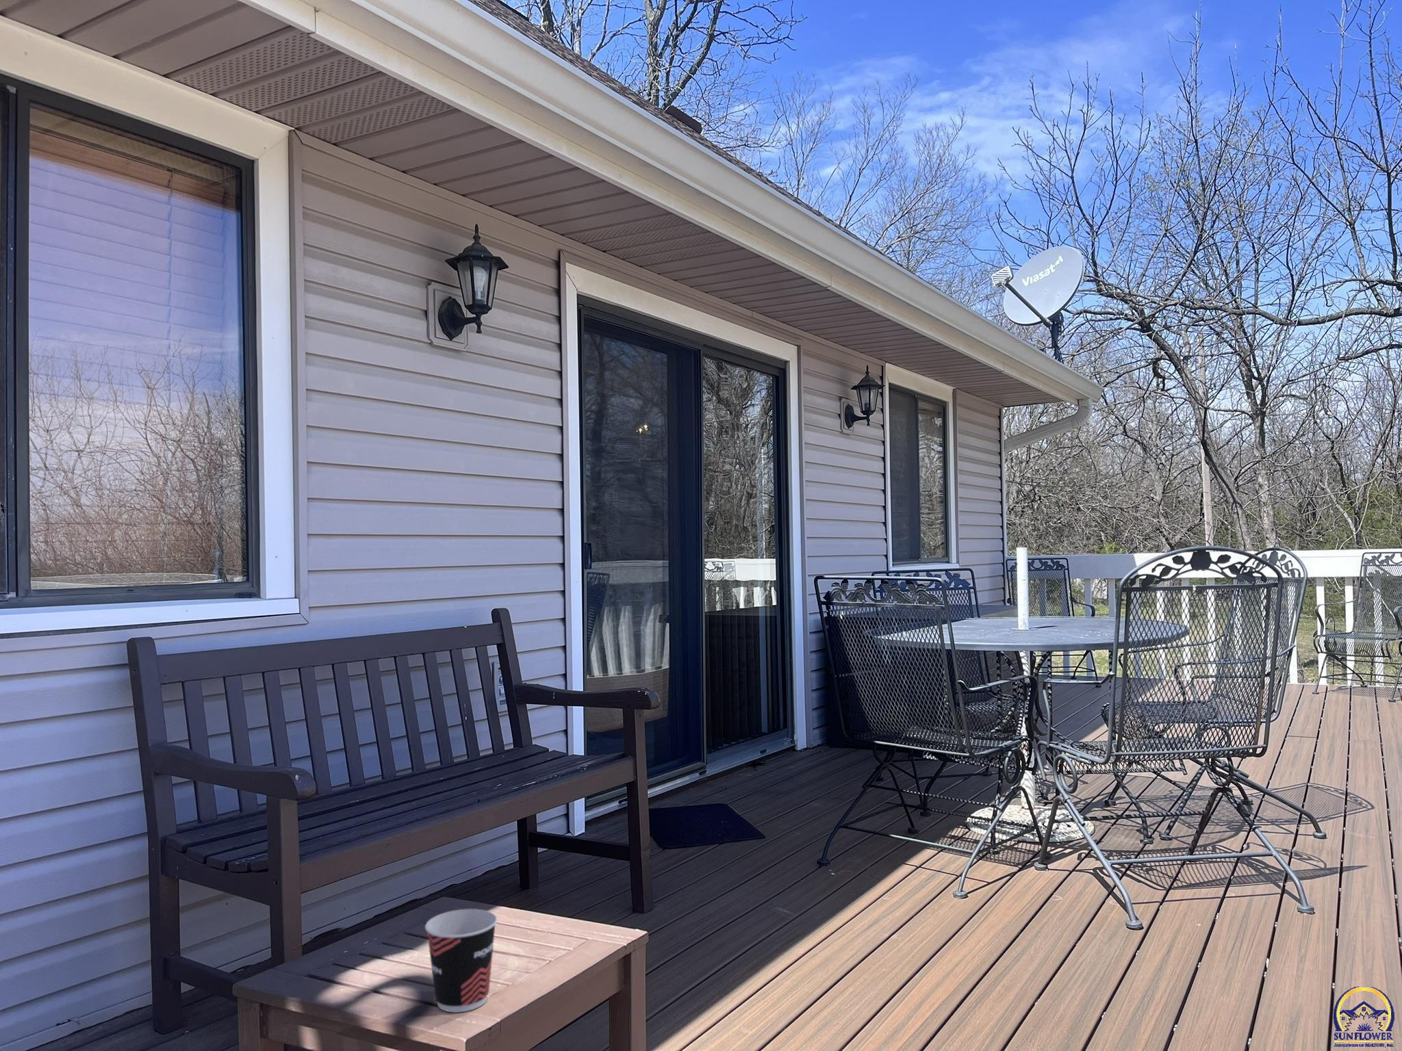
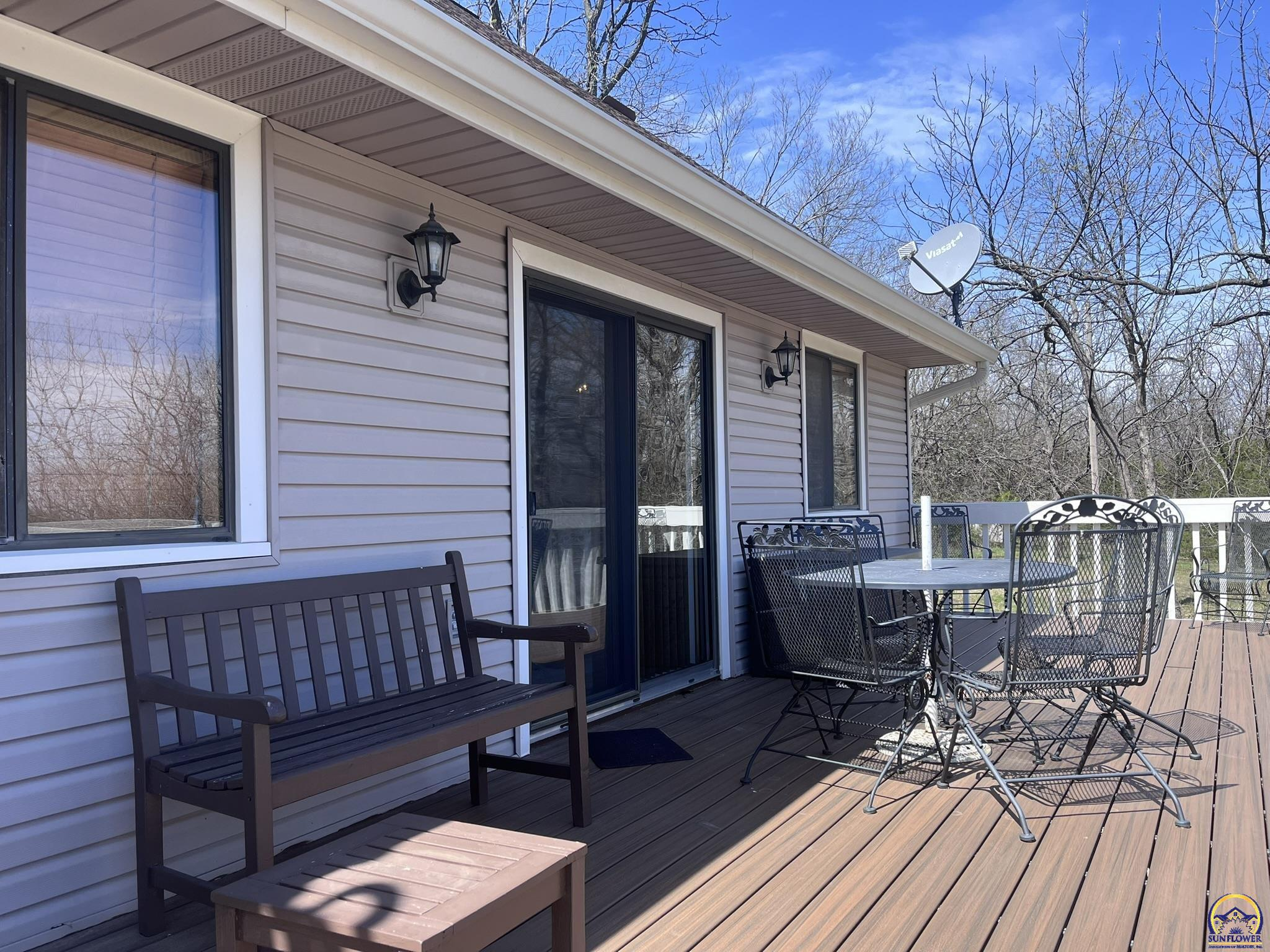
- cup (461, 962)
